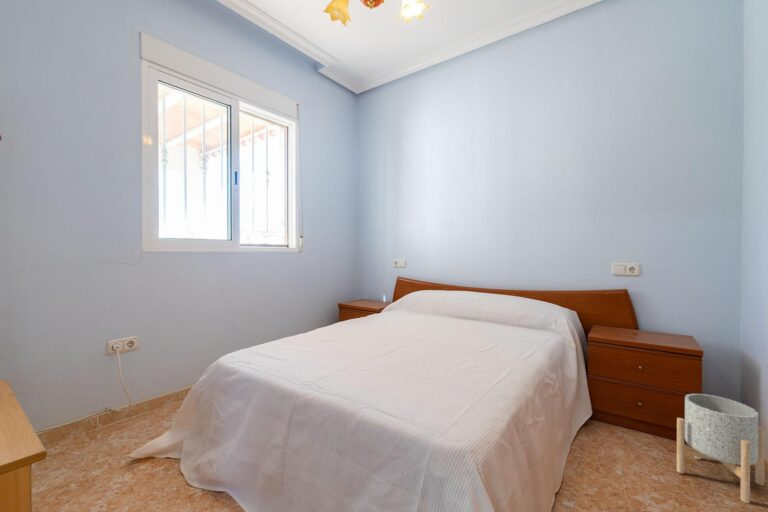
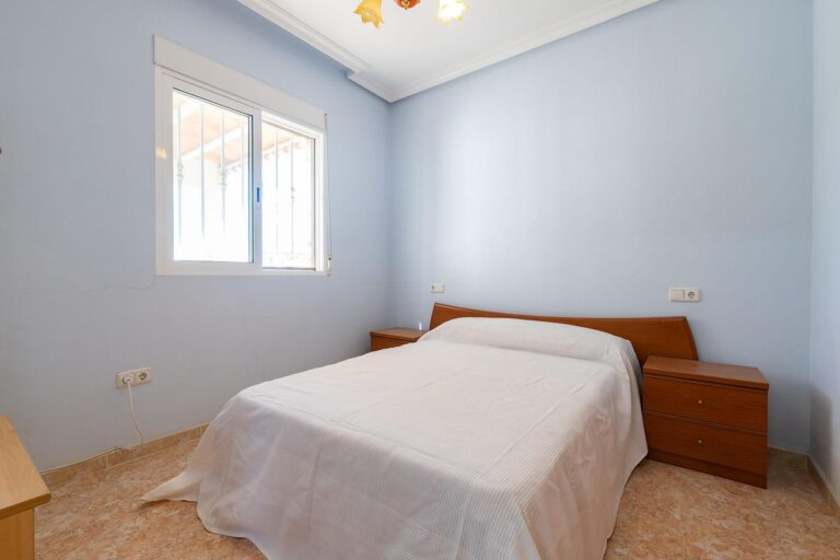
- planter (719, 441)
